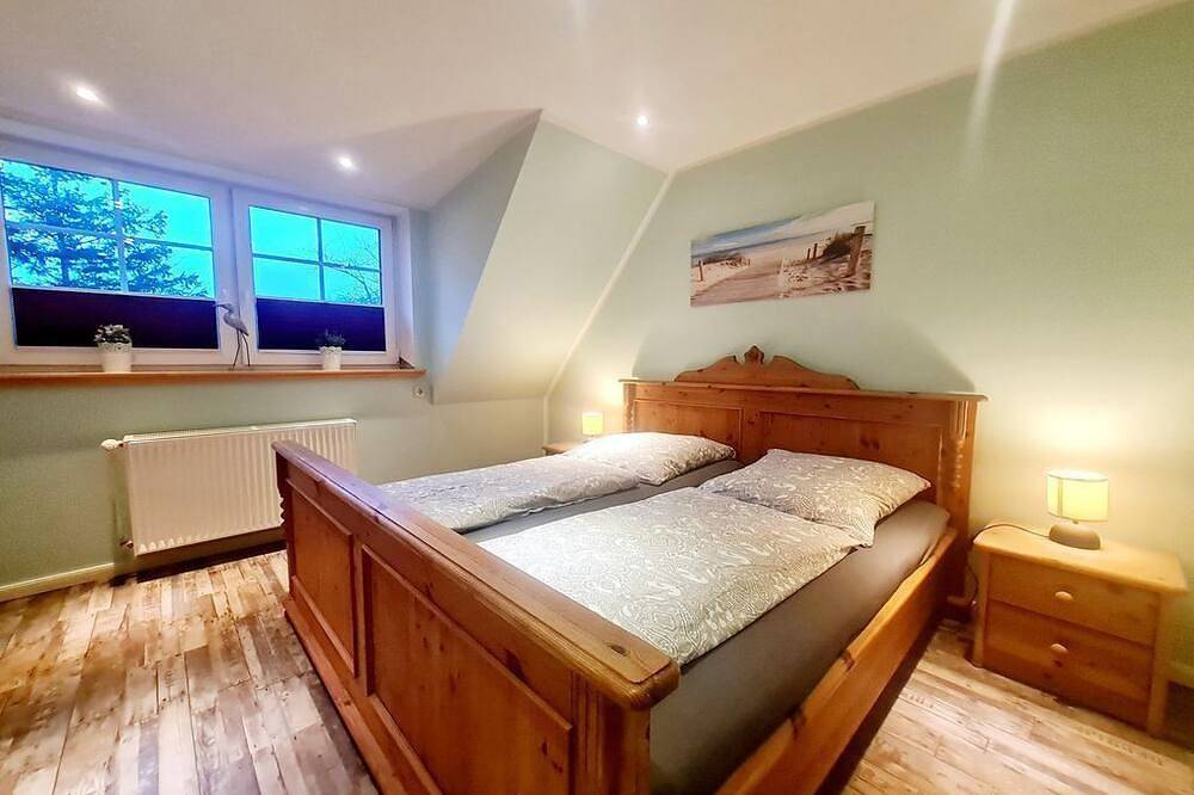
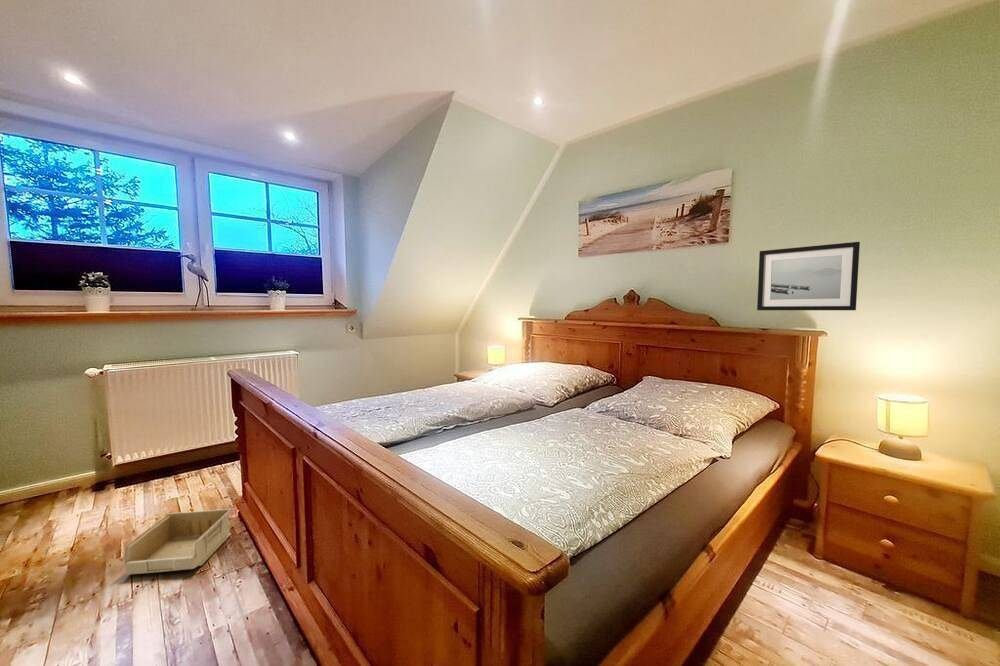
+ wall art (804, 278)
+ storage bin (181, 540)
